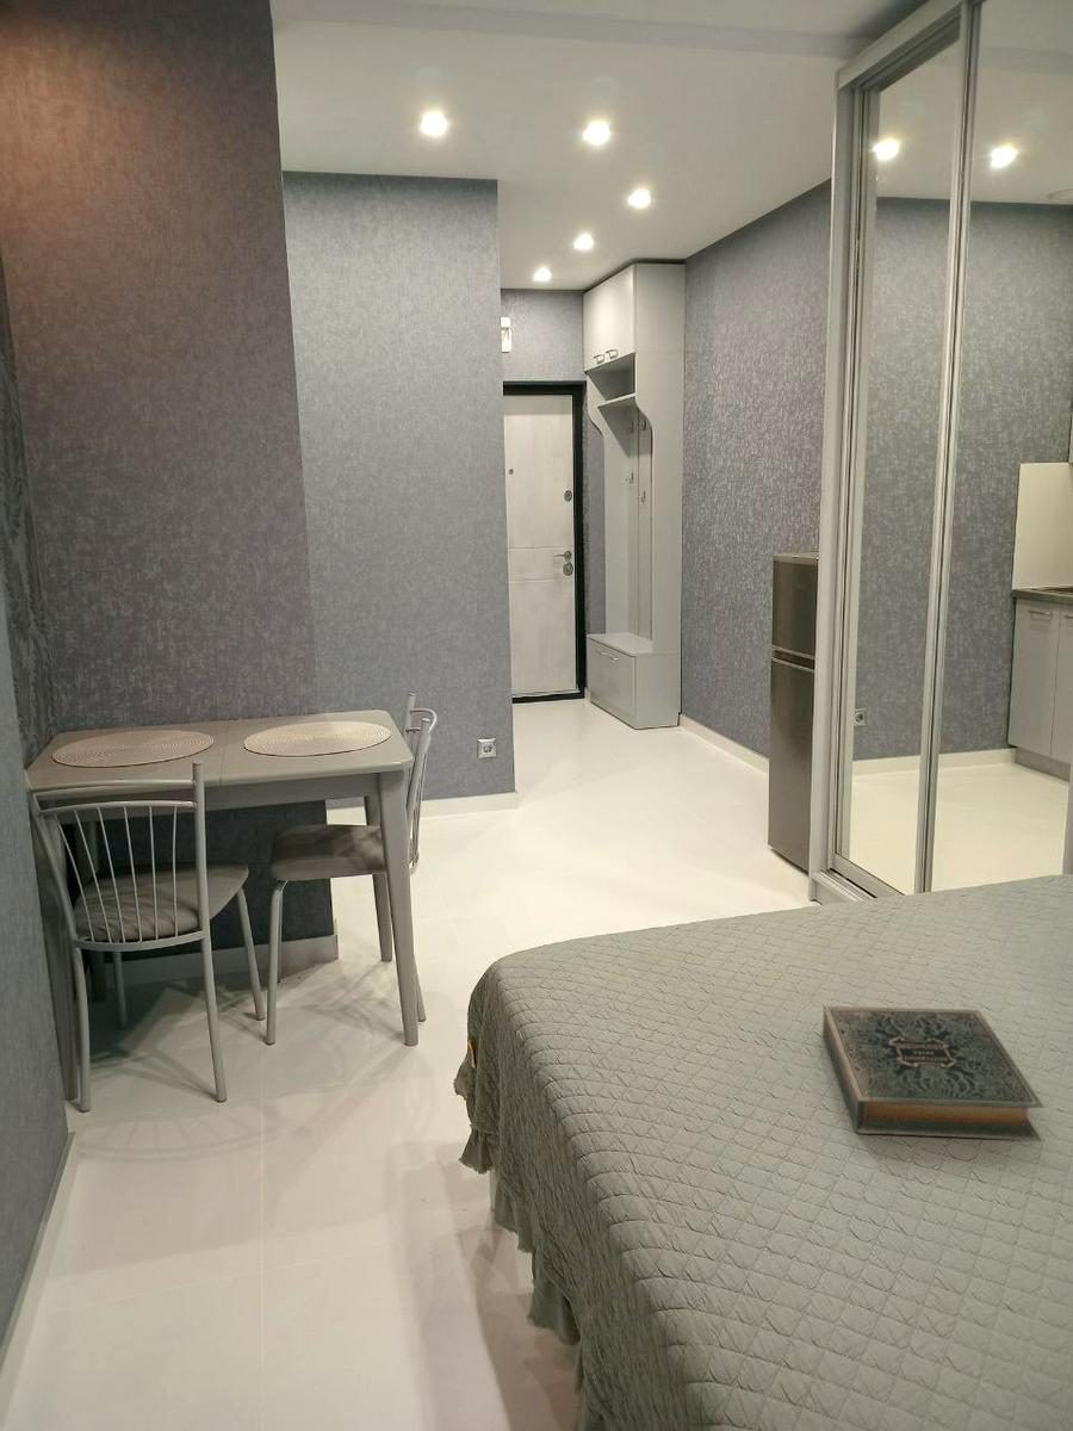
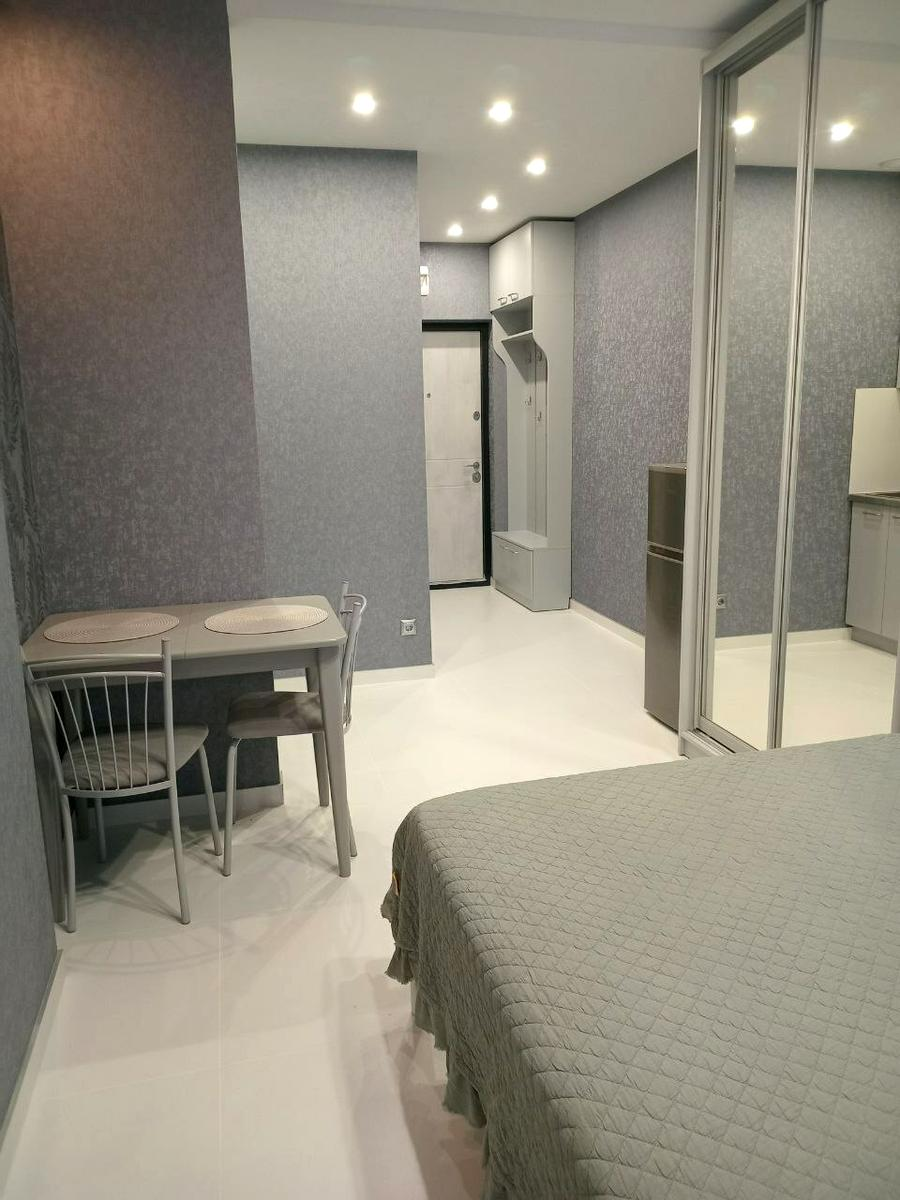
- hardback book (922, 1066)
